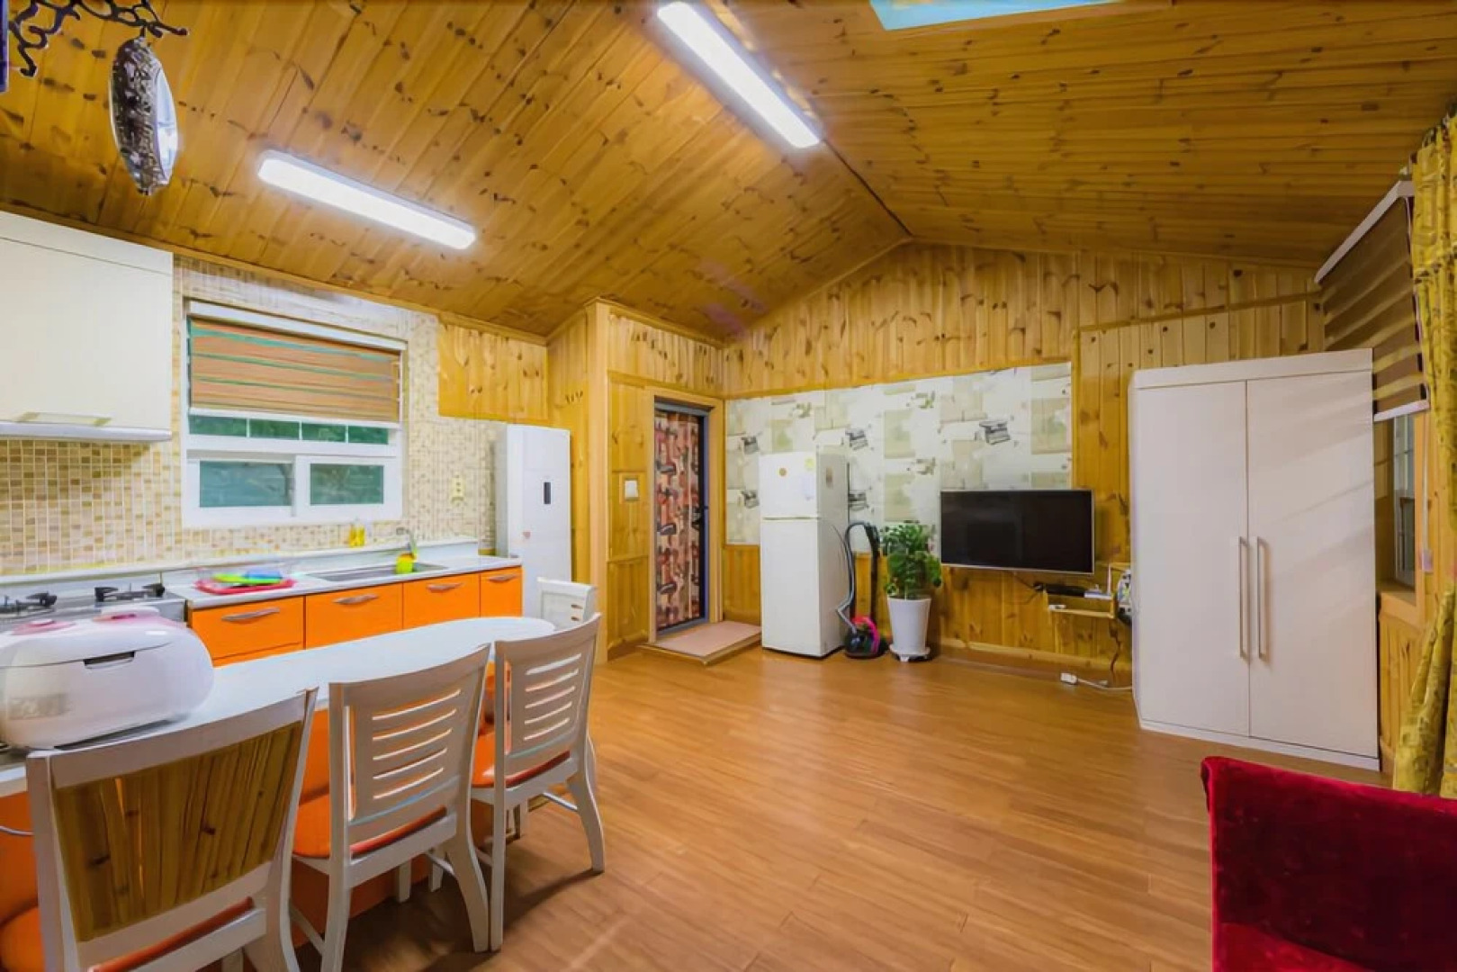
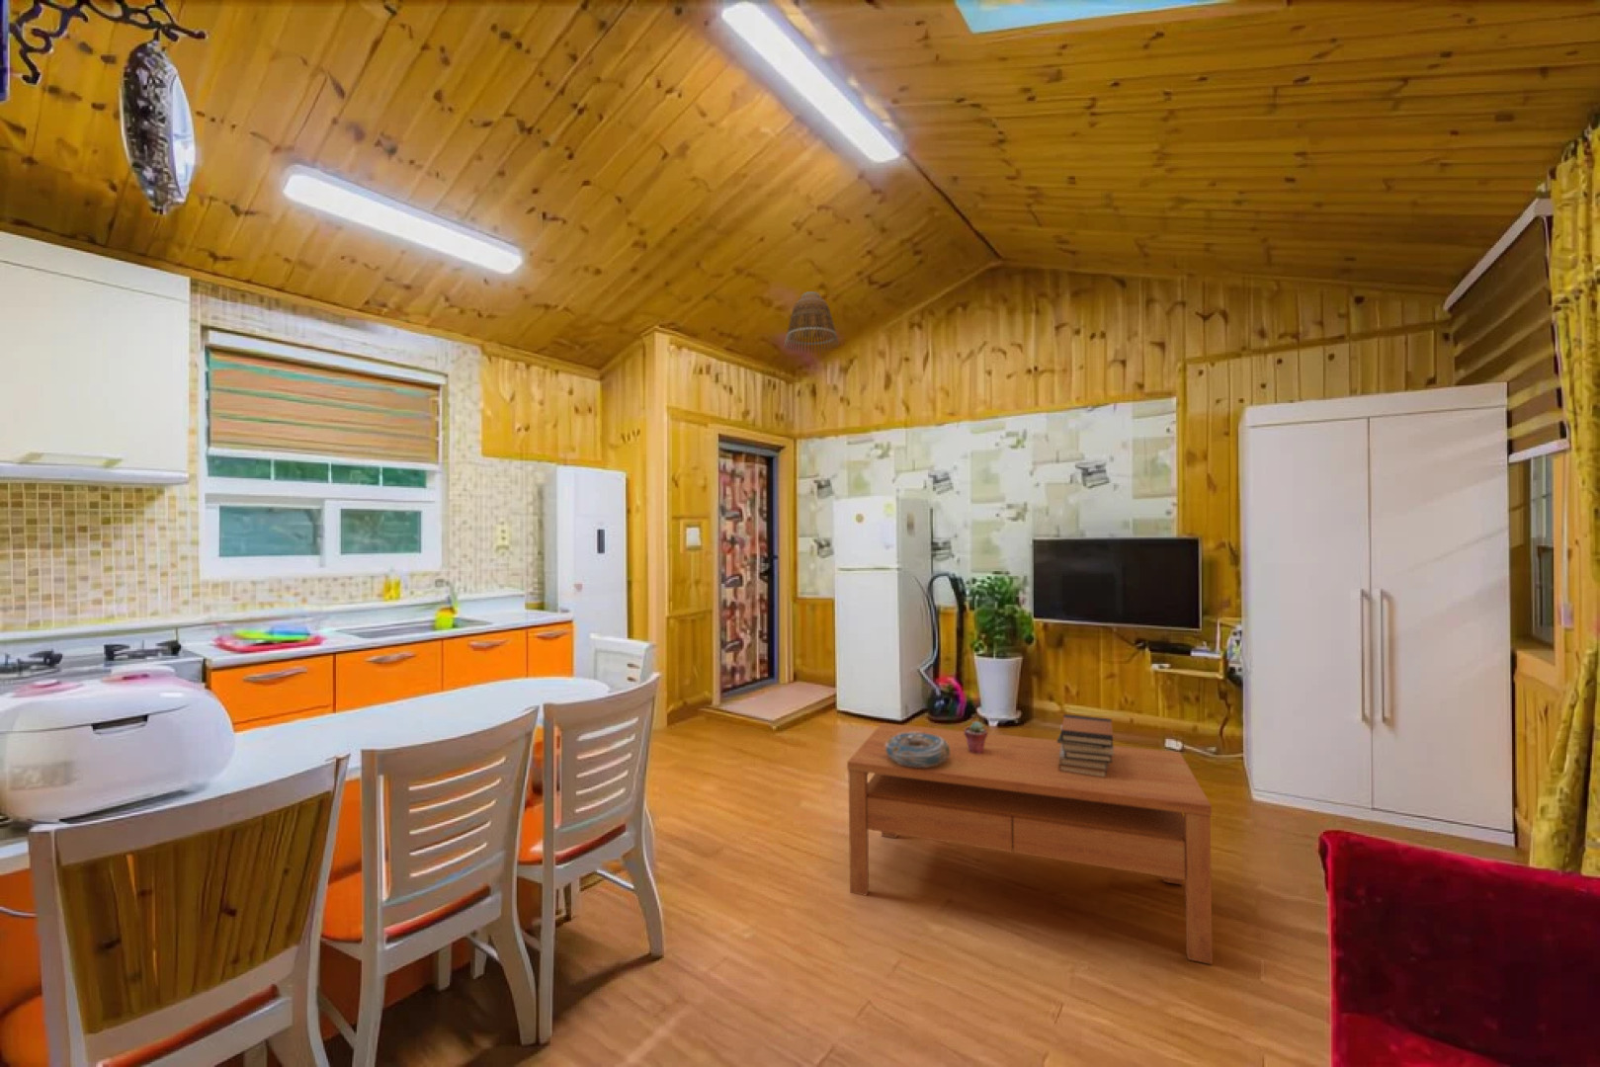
+ coffee table (1016, 820)
+ book stack (1085, 743)
+ lamp shade (810, 319)
+ decorative bowl (917, 748)
+ potted succulent (976, 735)
